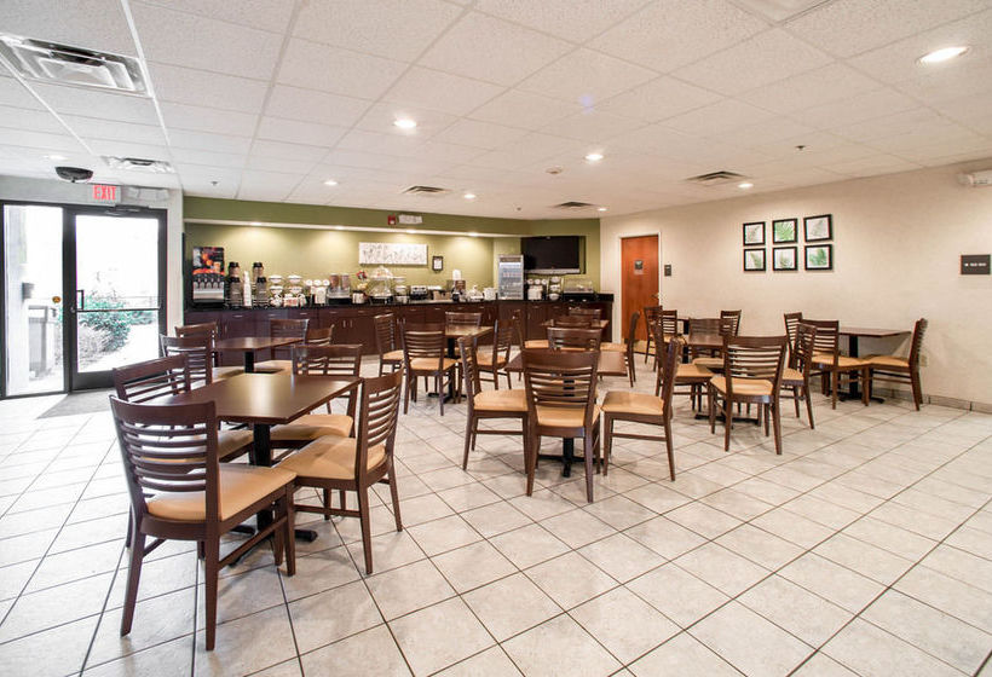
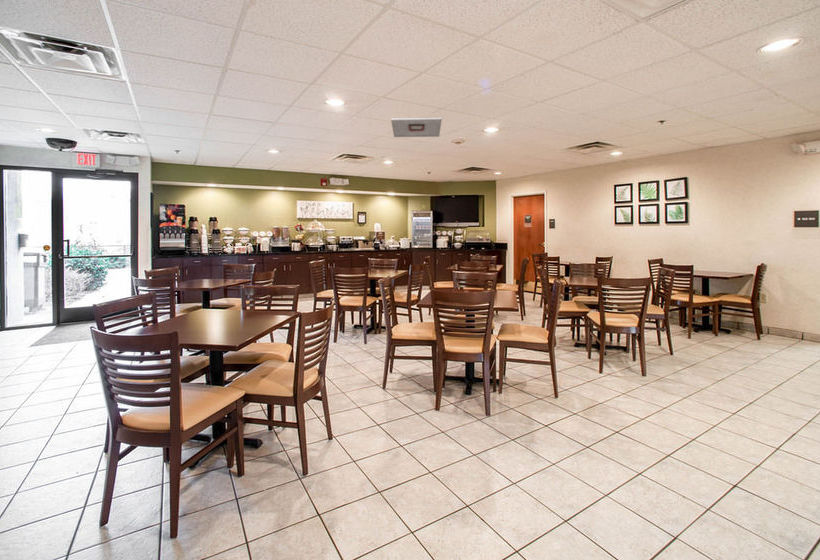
+ ceiling vent (416, 127)
